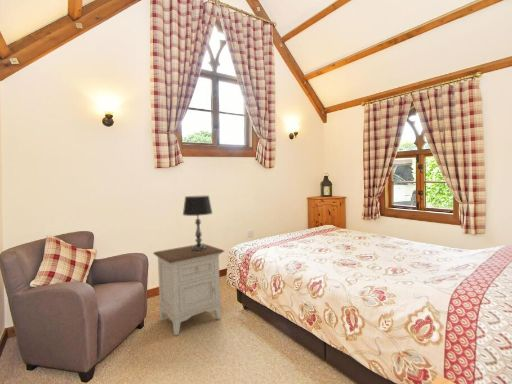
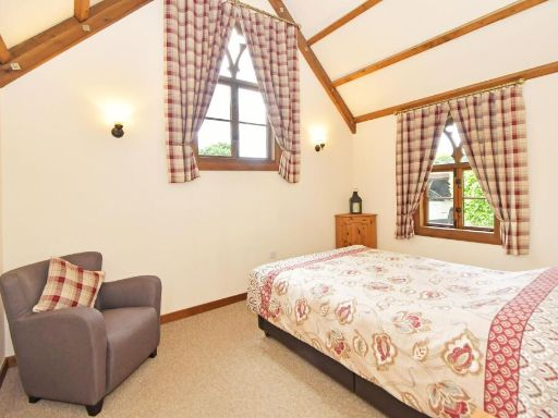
- nightstand (190, 285)
- table lamp (198, 222)
